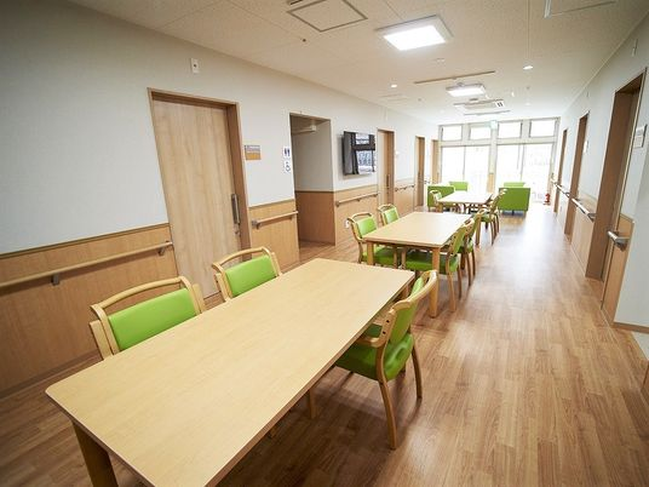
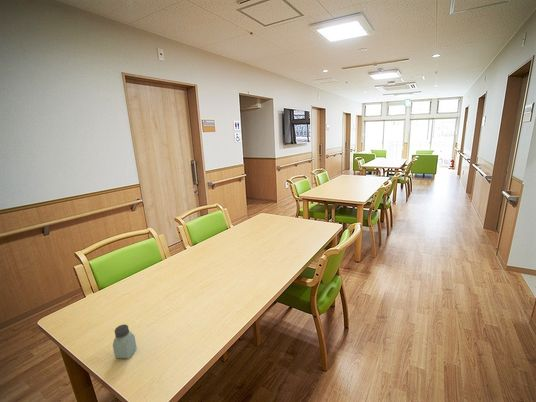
+ saltshaker (123, 340)
